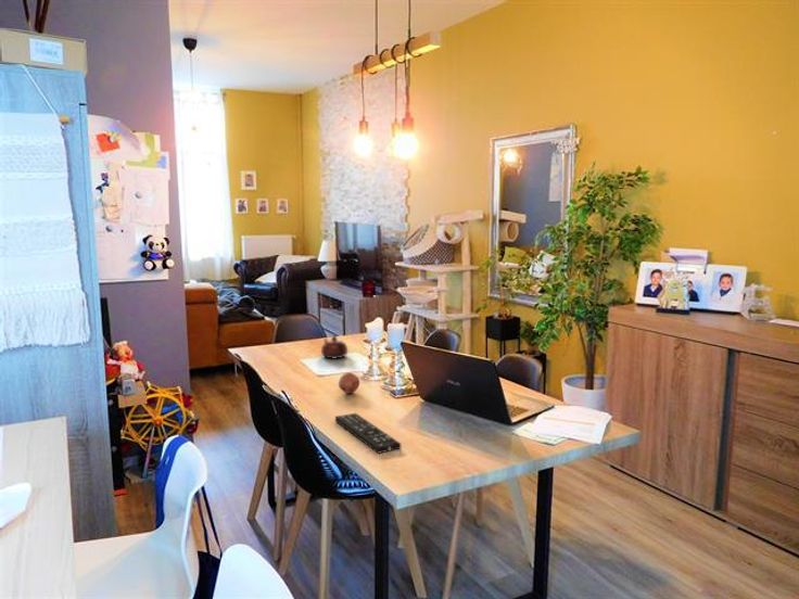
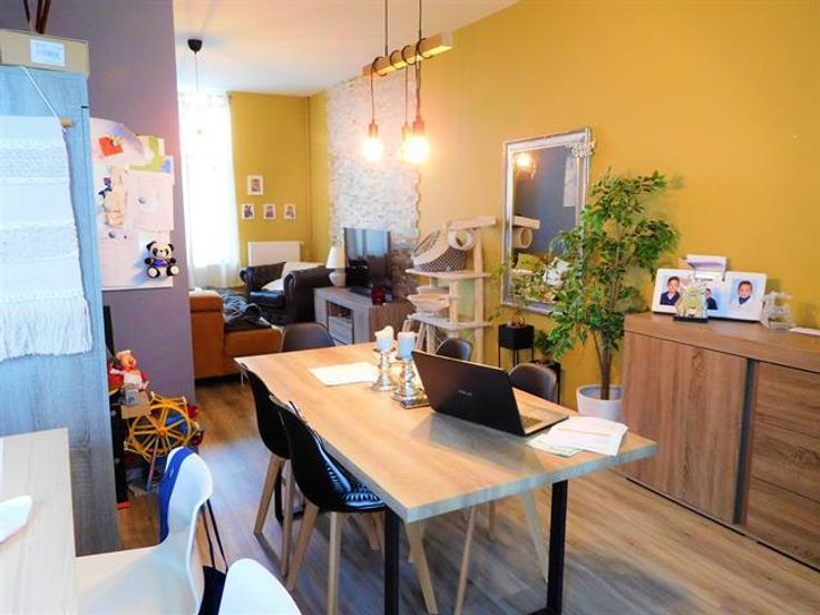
- remote control (366, 431)
- fruit (348, 382)
- teapot (334, 345)
